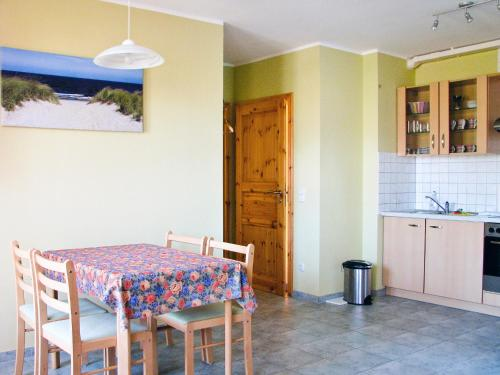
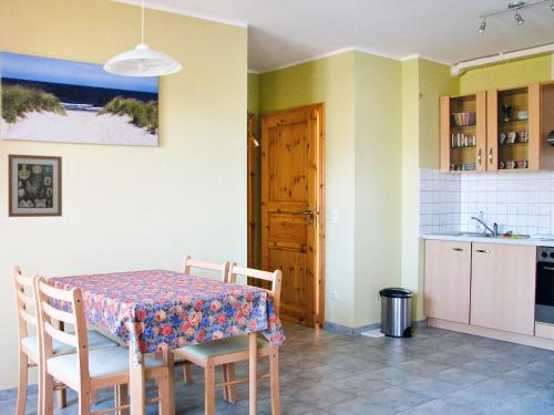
+ wall art (35, 186)
